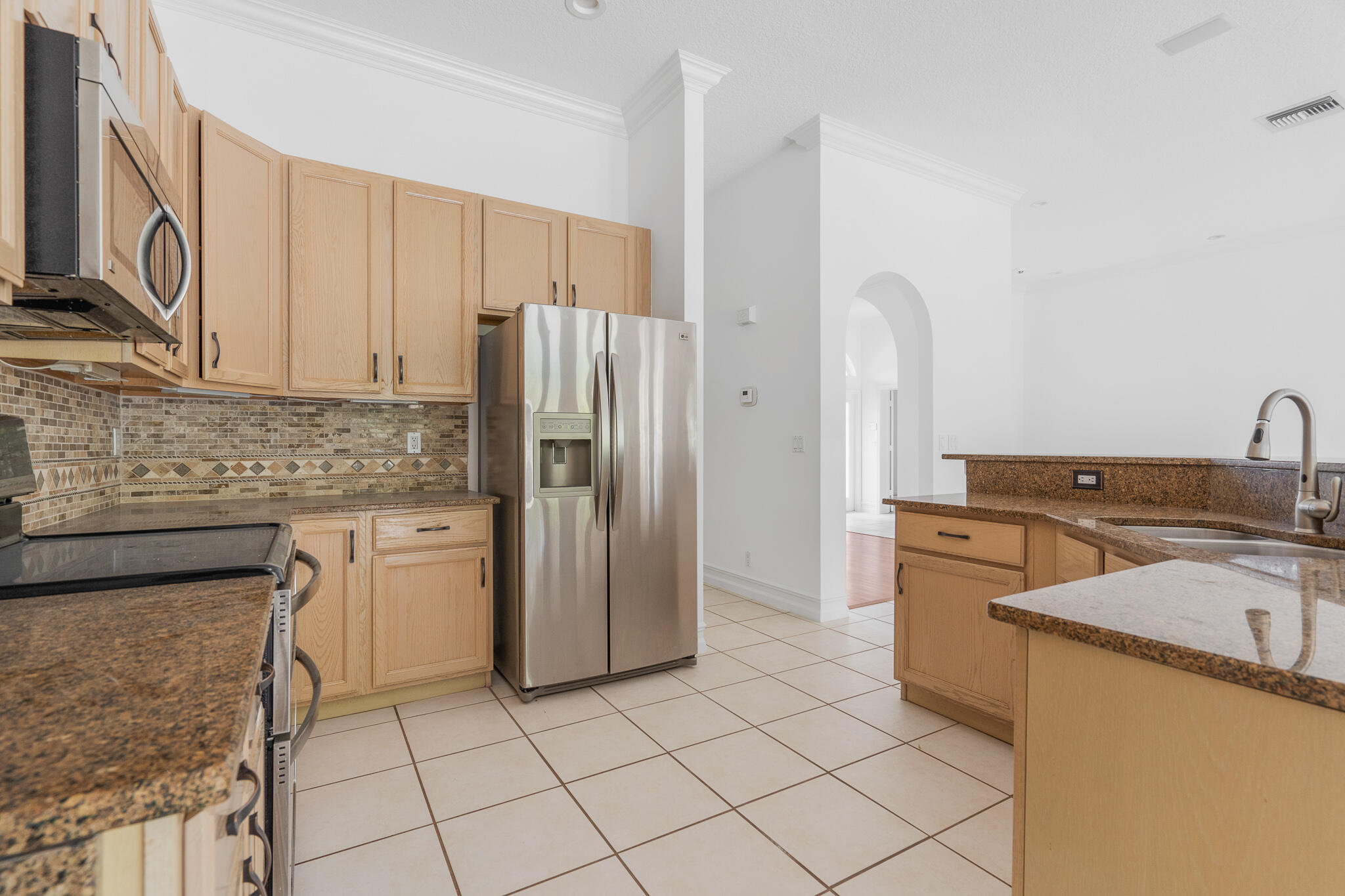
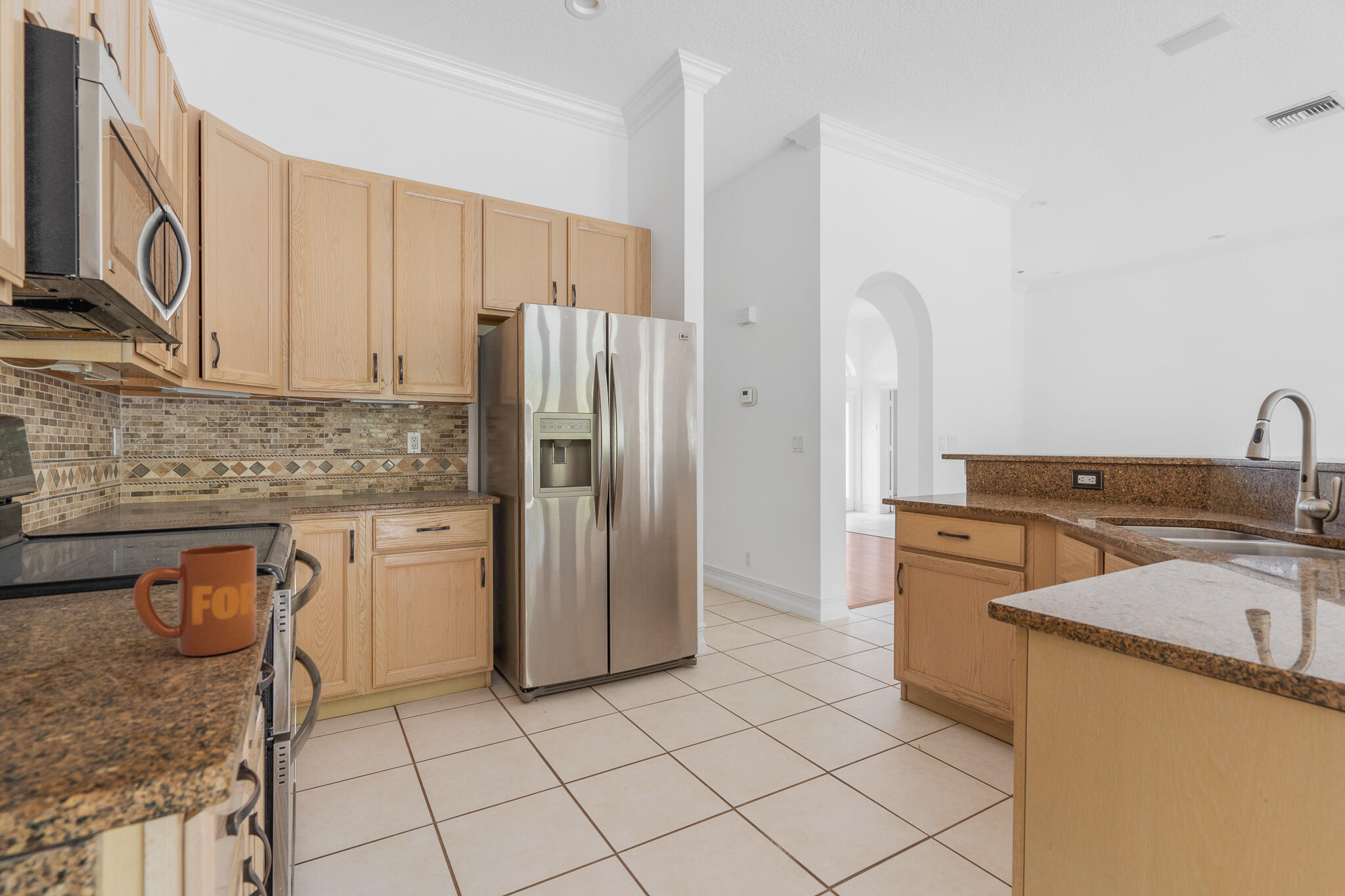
+ mug (198, 601)
